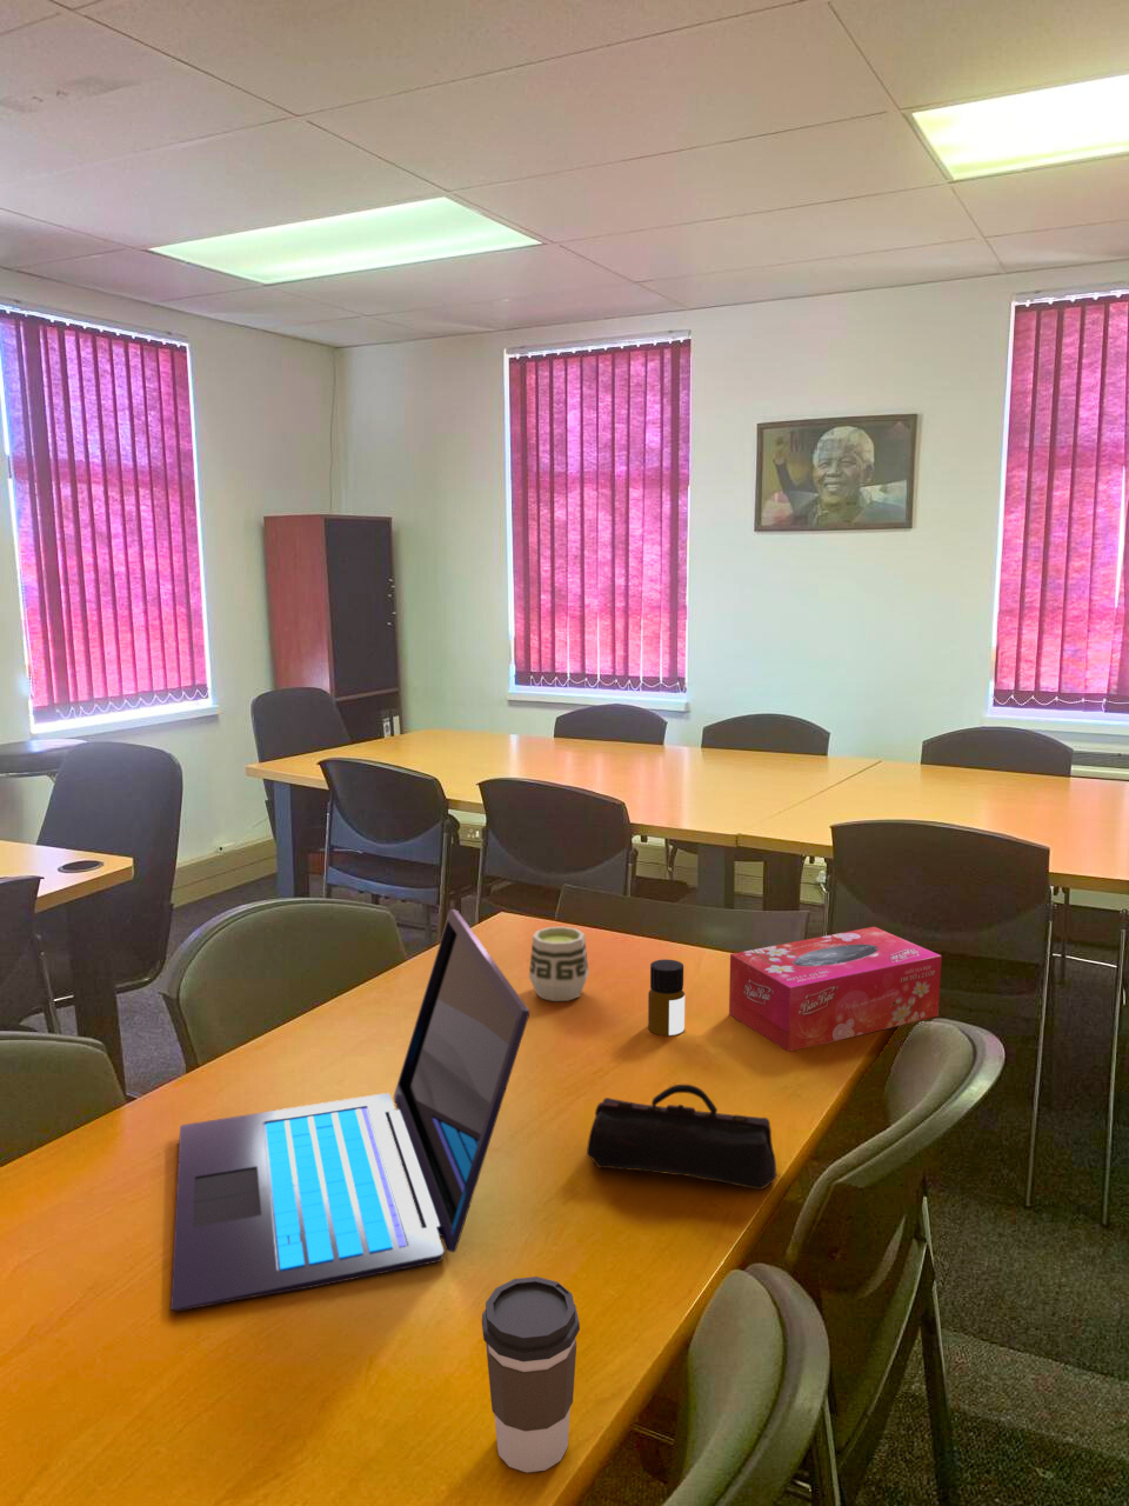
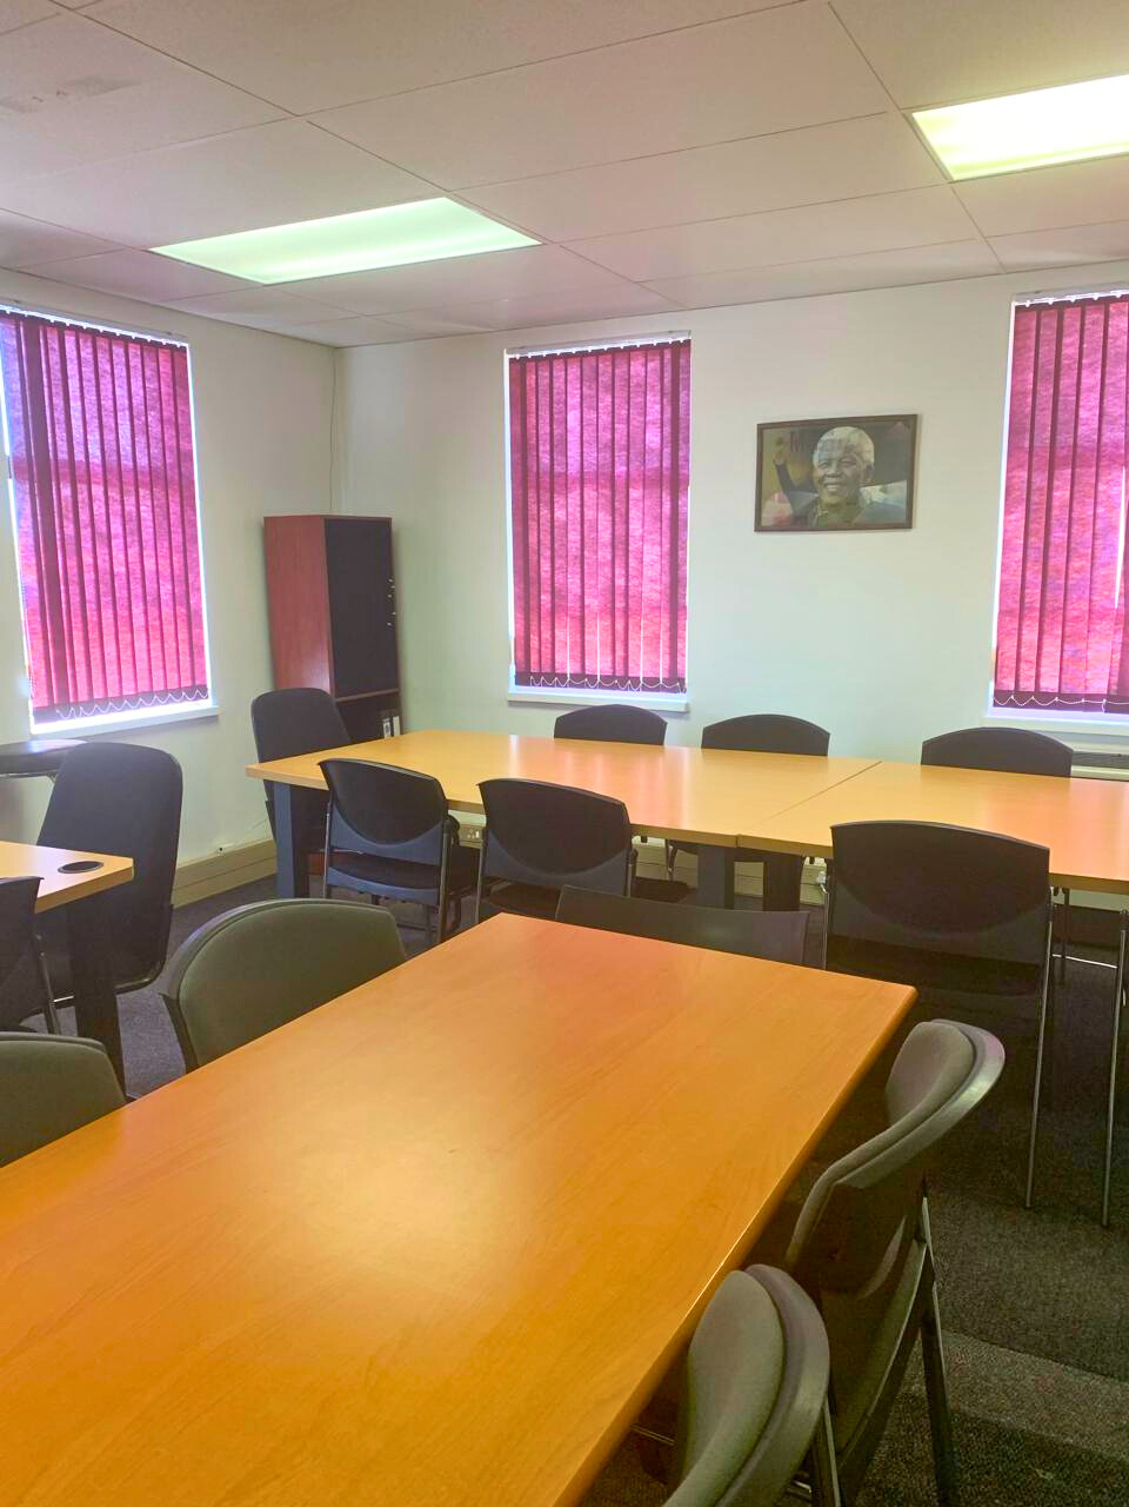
- laptop (339, 1100)
- tissue box (834, 984)
- cup (559, 964)
- coffee cup (530, 1374)
- bottle (665, 996)
- pencil case (680, 1127)
